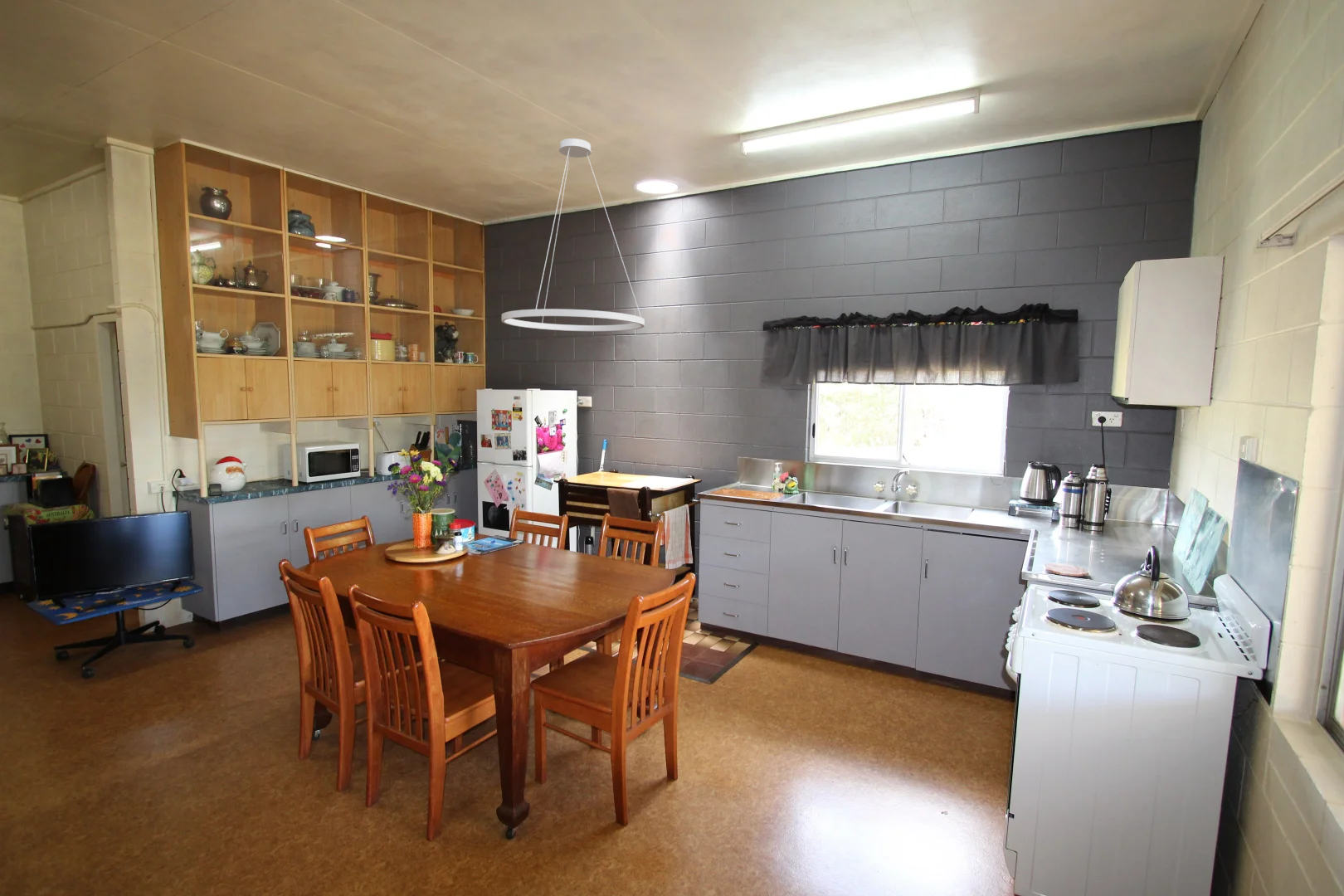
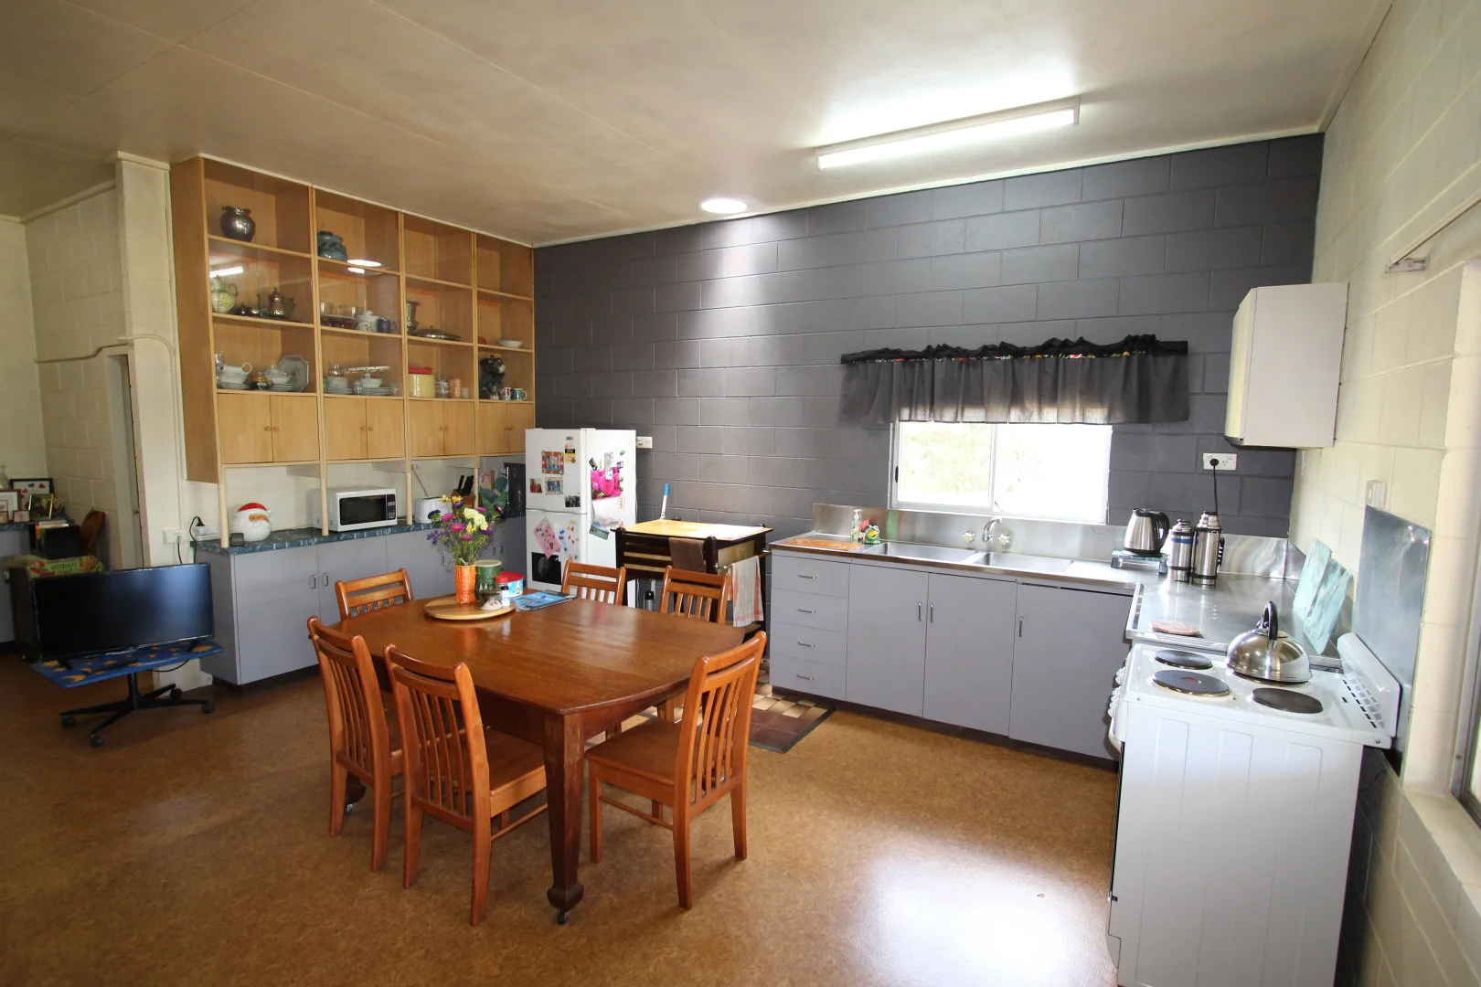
- pendant light (557, 233)
